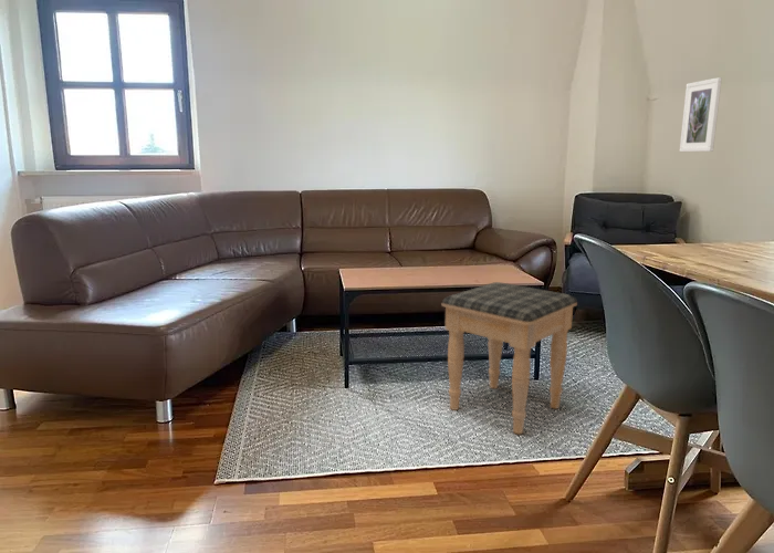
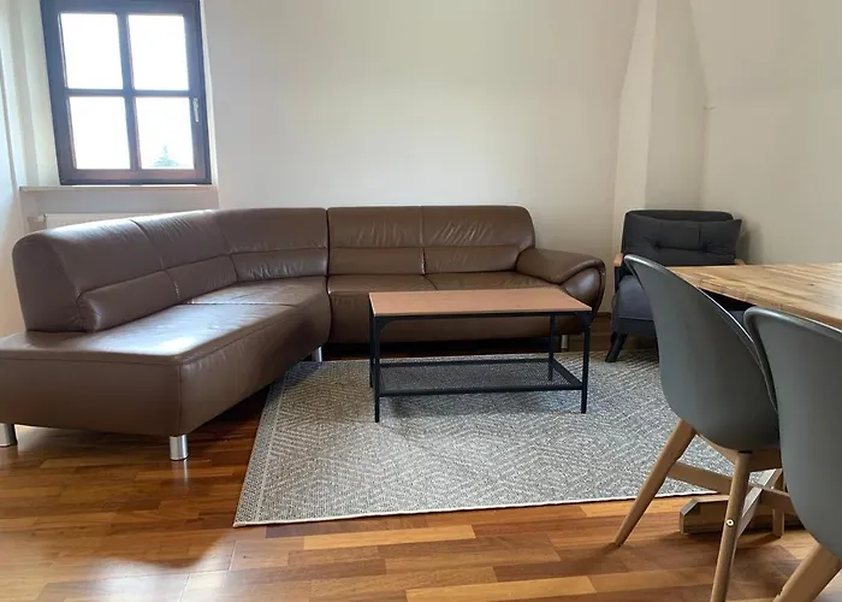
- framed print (699, 116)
- footstool (501, 352)
